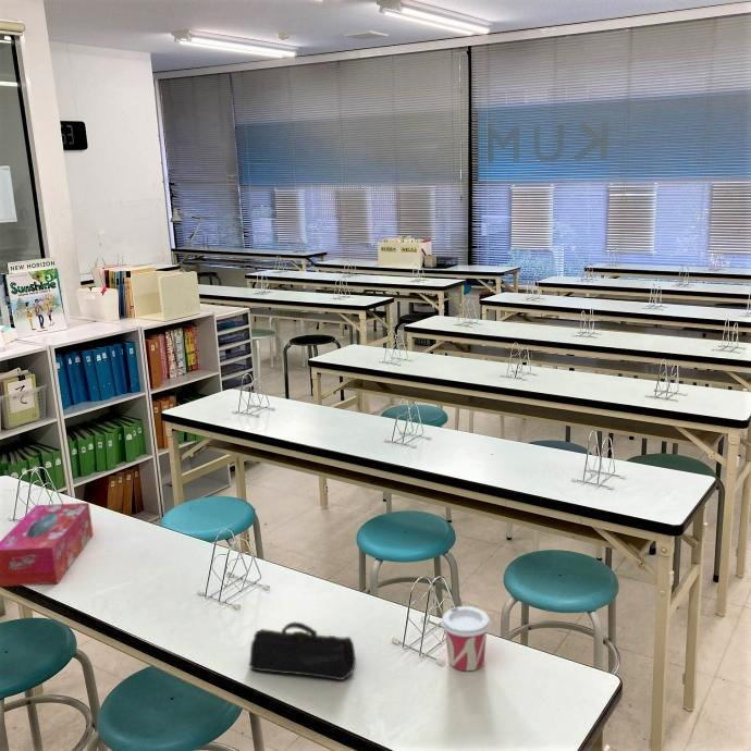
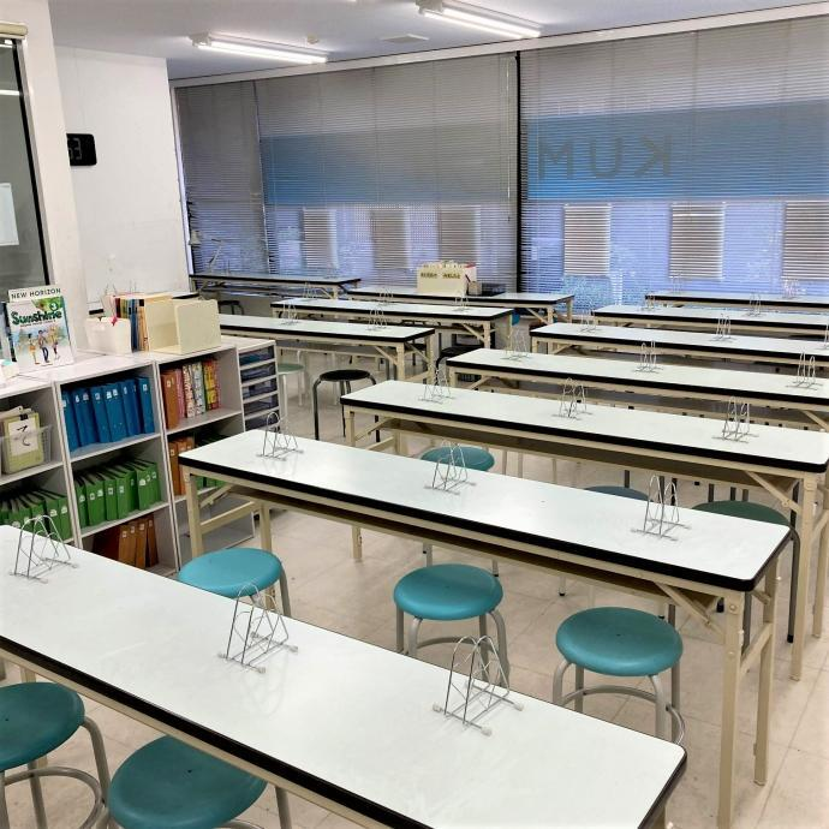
- pencil case (301, 643)
- tissue box (46, 542)
- cup (466, 639)
